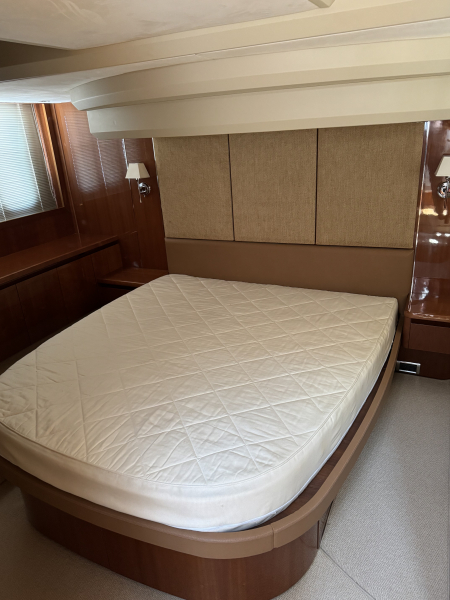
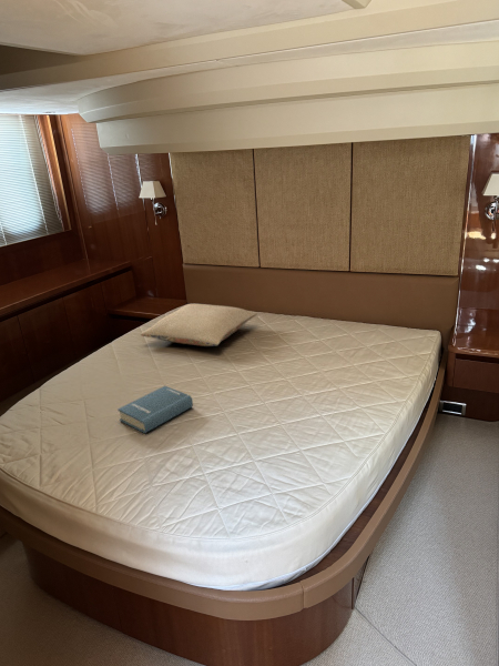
+ hardback book (155, 407)
+ pillow (201, 323)
